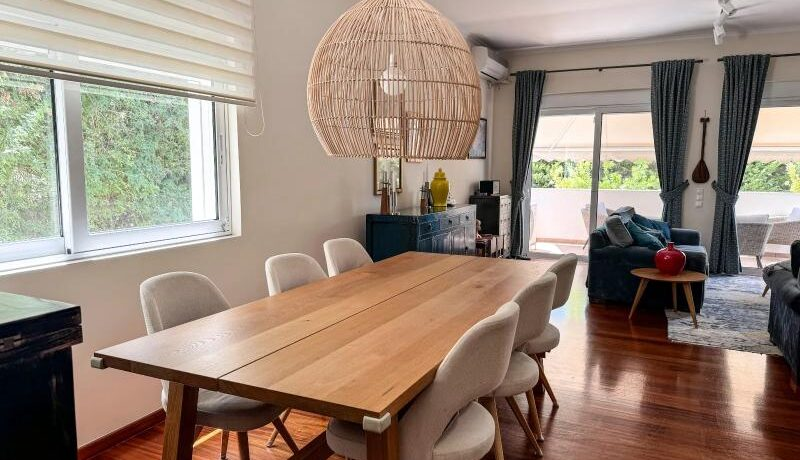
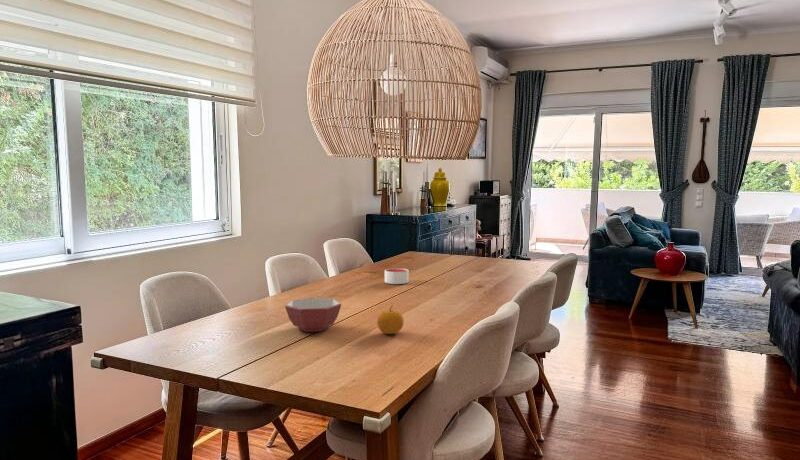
+ candle (396, 275)
+ fruit (390, 318)
+ bowl (313, 315)
